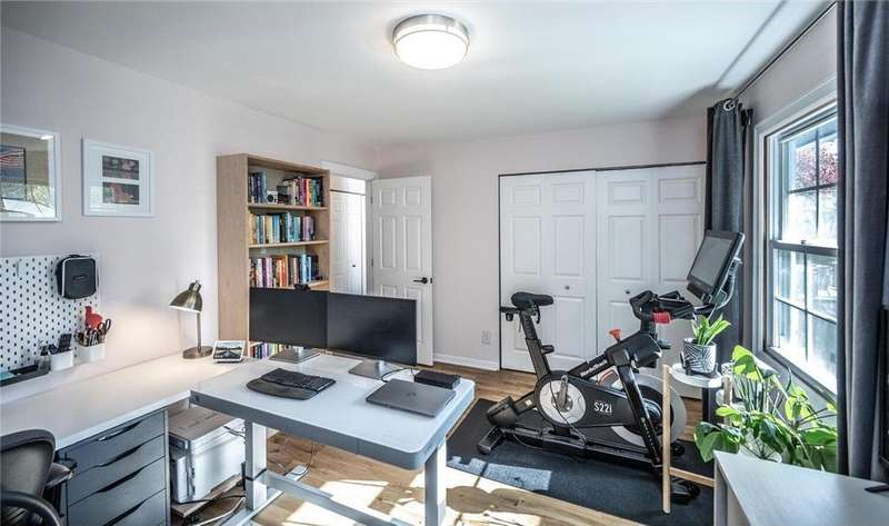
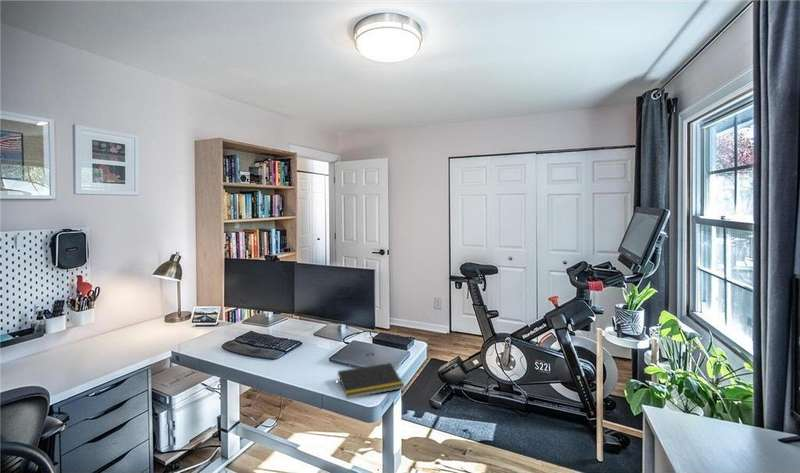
+ notepad (370, 379)
